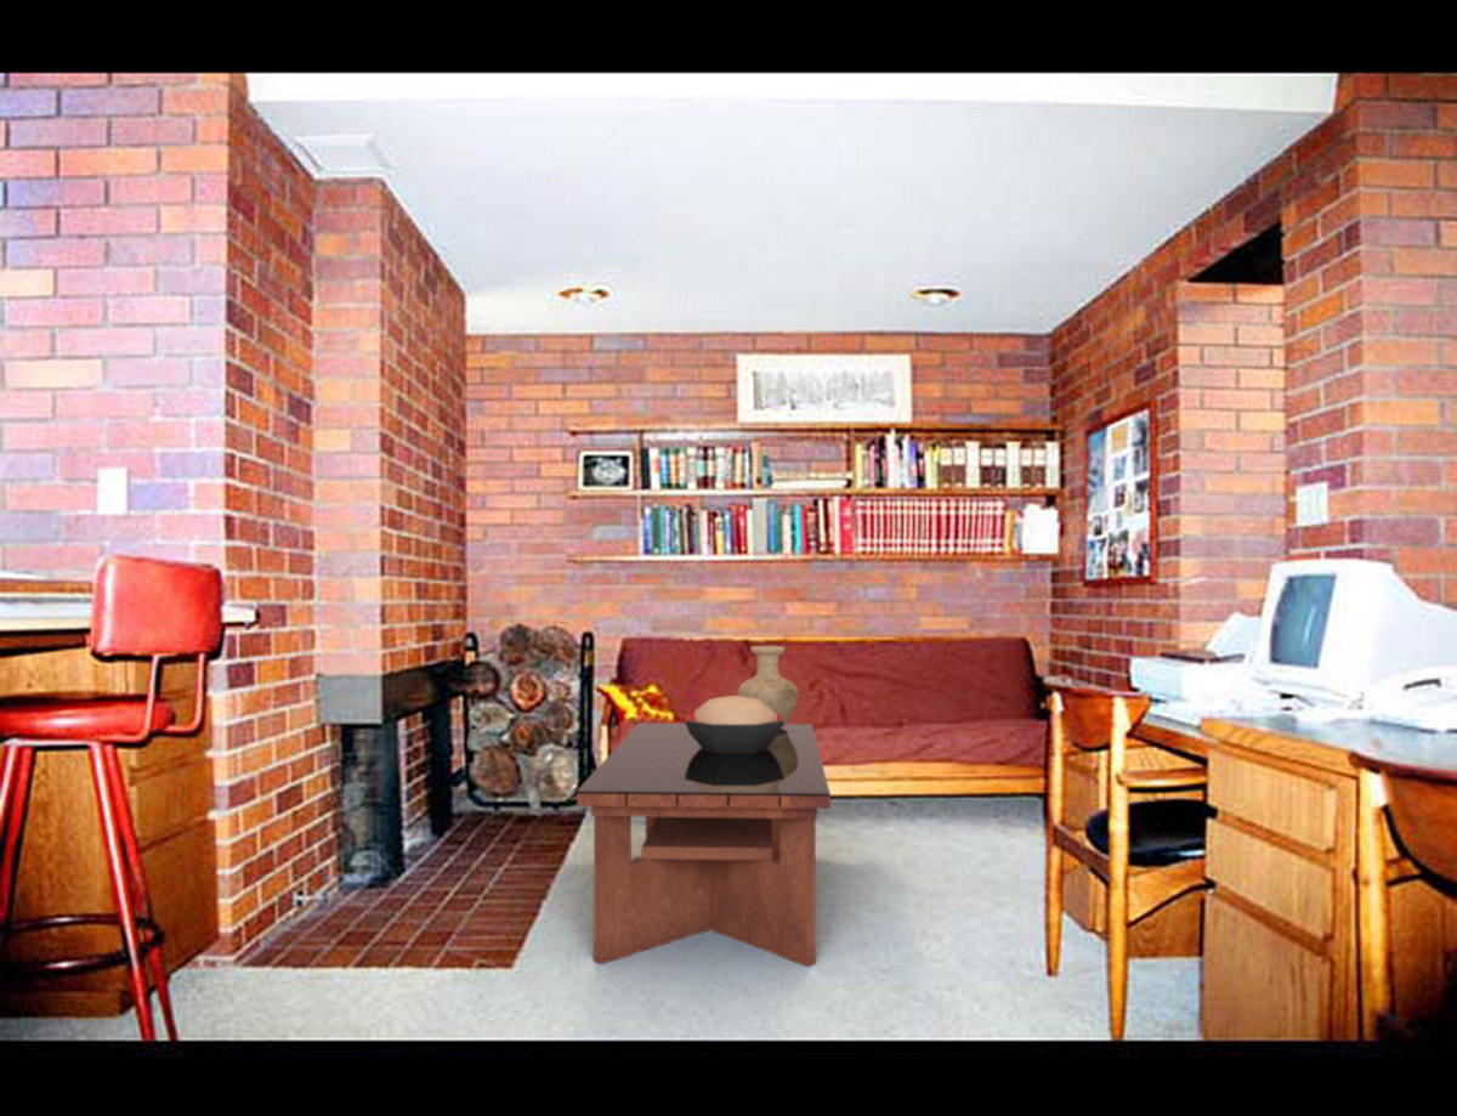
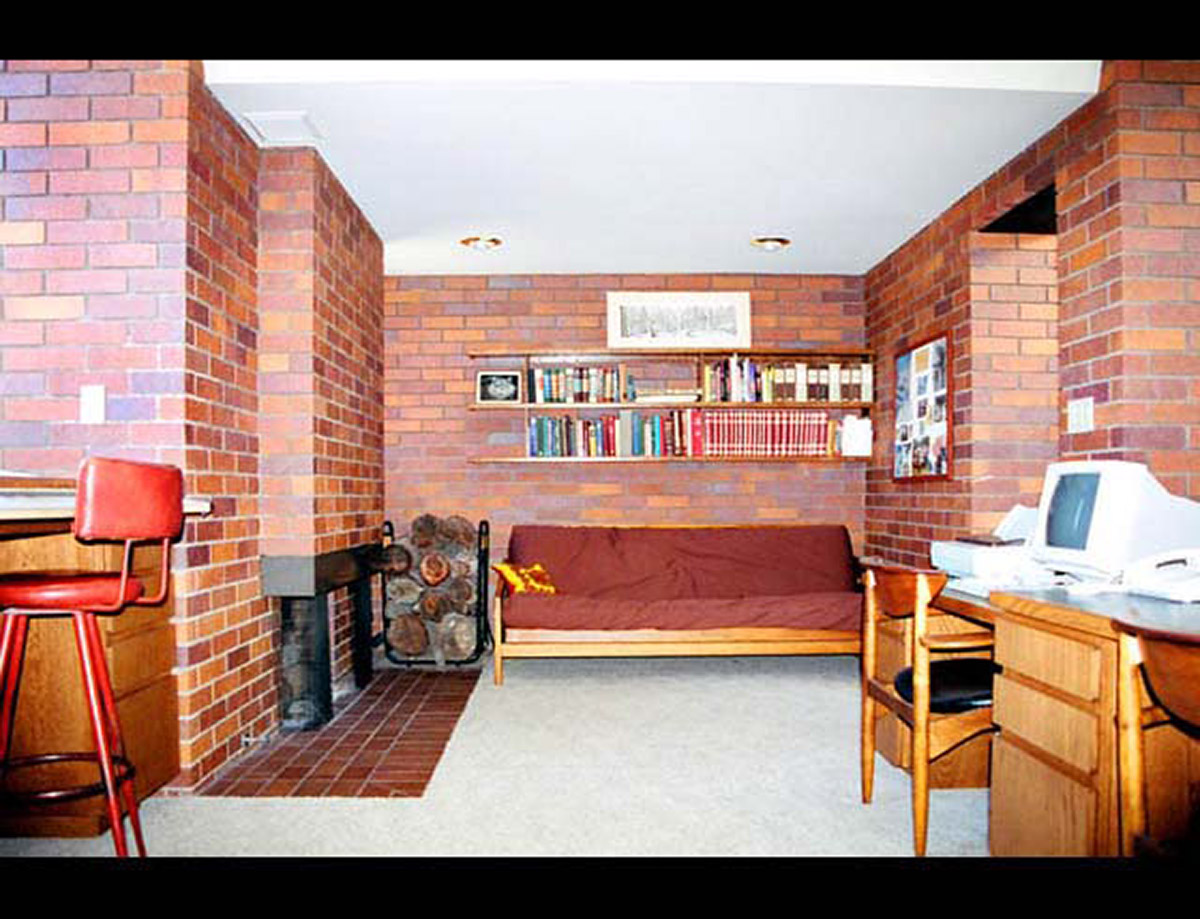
- vase (767, 686)
- decorative bowl (733, 720)
- coffee table (715, 825)
